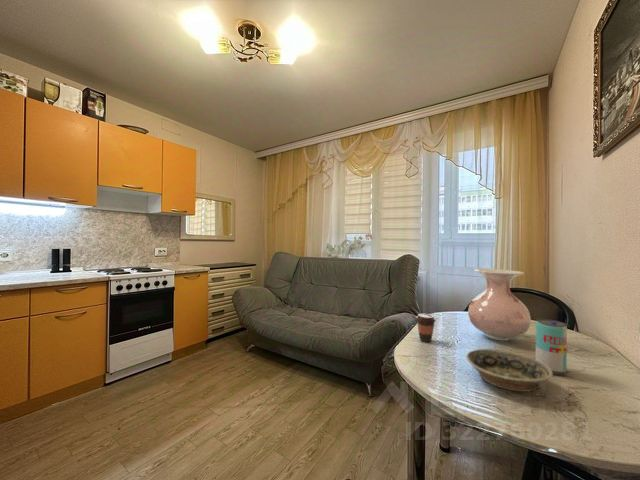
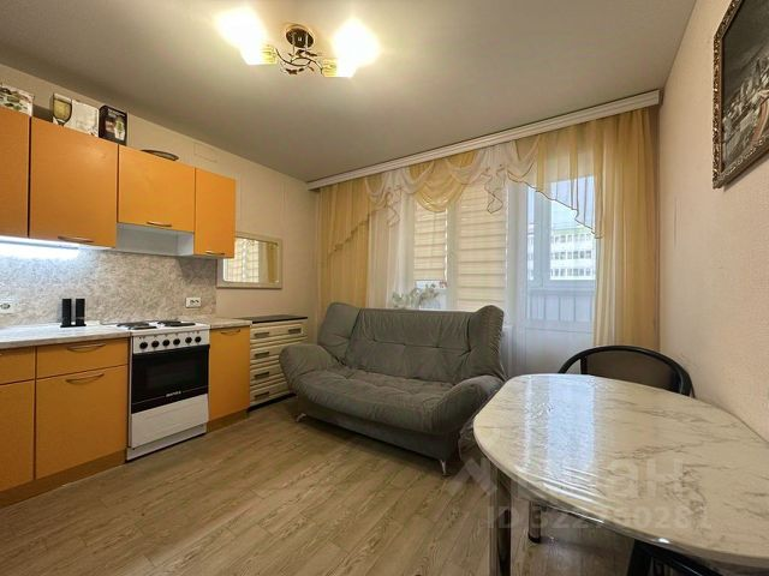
- beverage can (550, 345)
- bowl (505, 371)
- coffee cup (425, 327)
- vase (497, 303)
